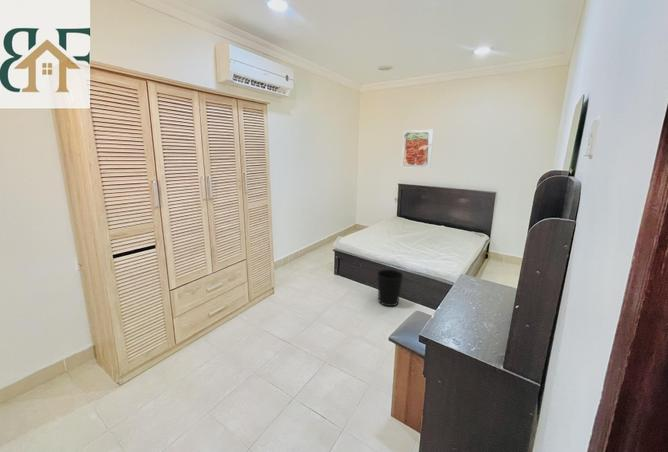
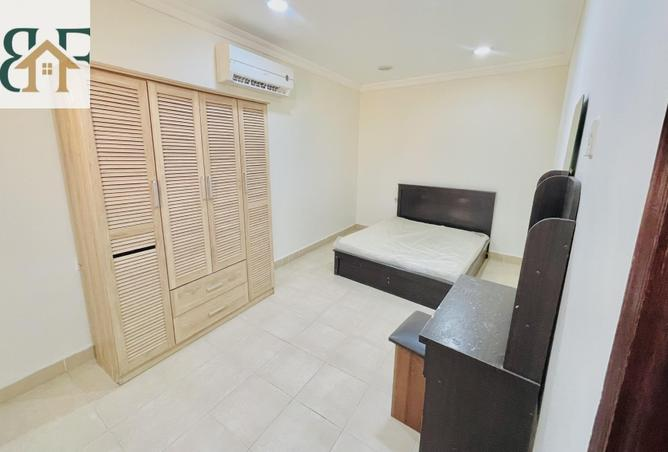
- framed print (417, 149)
- wastebasket (389, 287)
